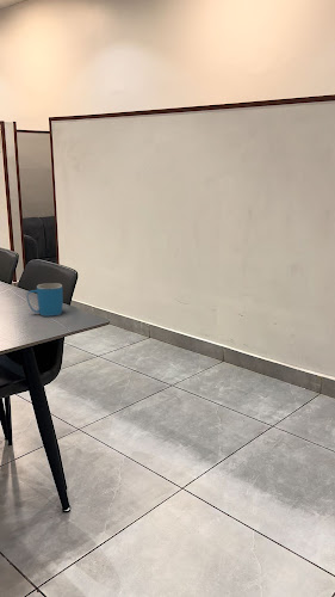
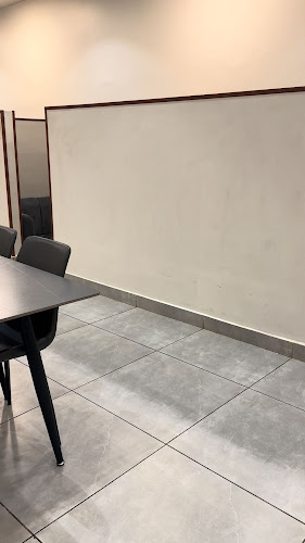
- mug (44, 300)
